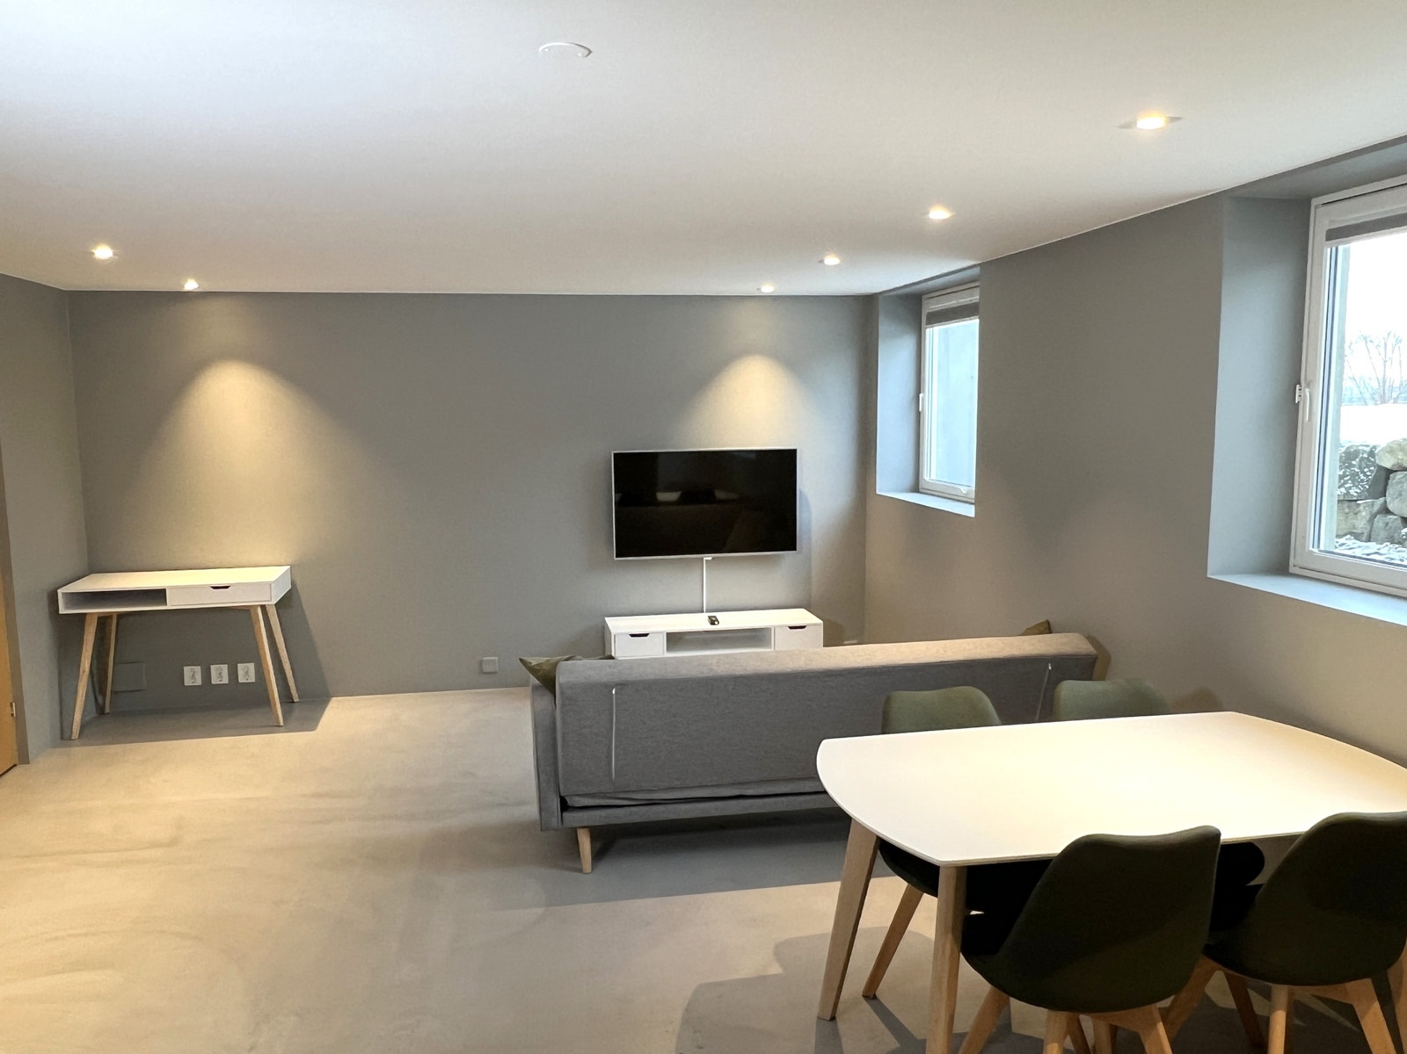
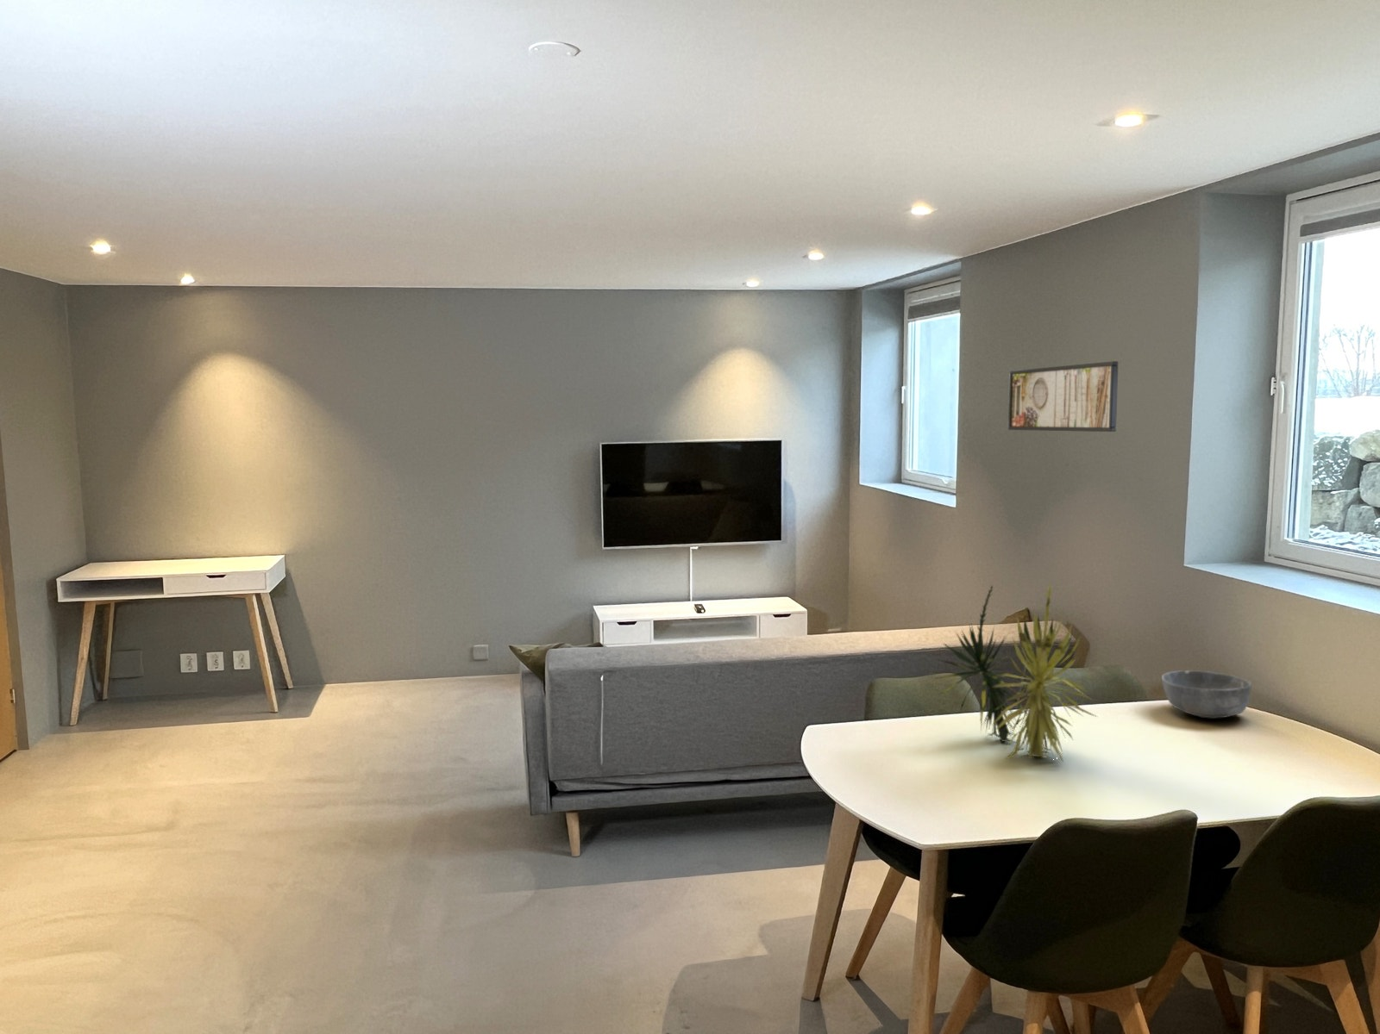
+ bowl (1205, 696)
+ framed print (1057, 399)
+ plant (1014, 665)
